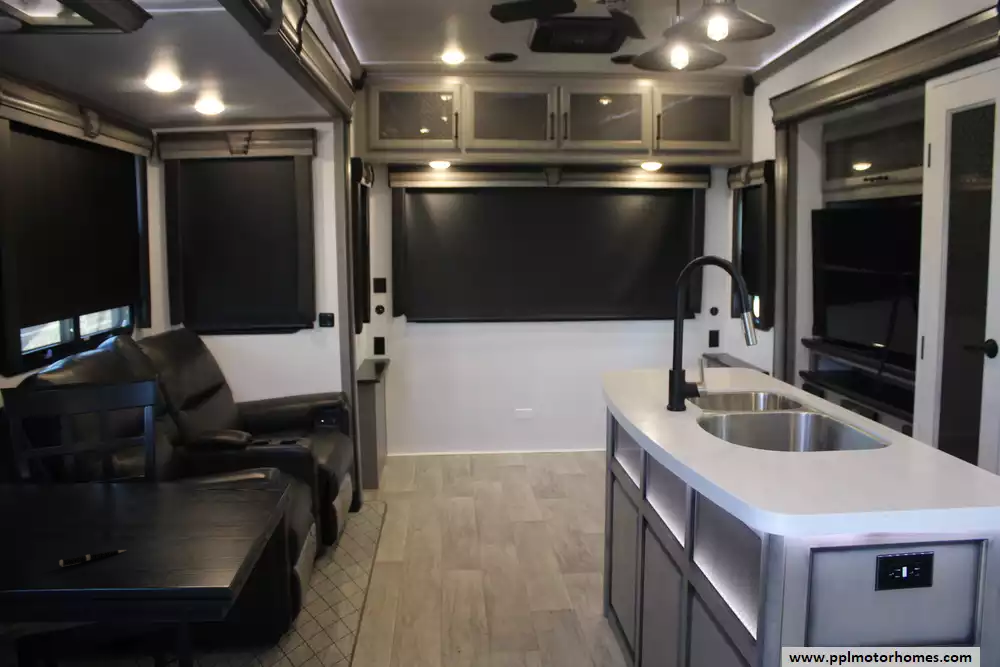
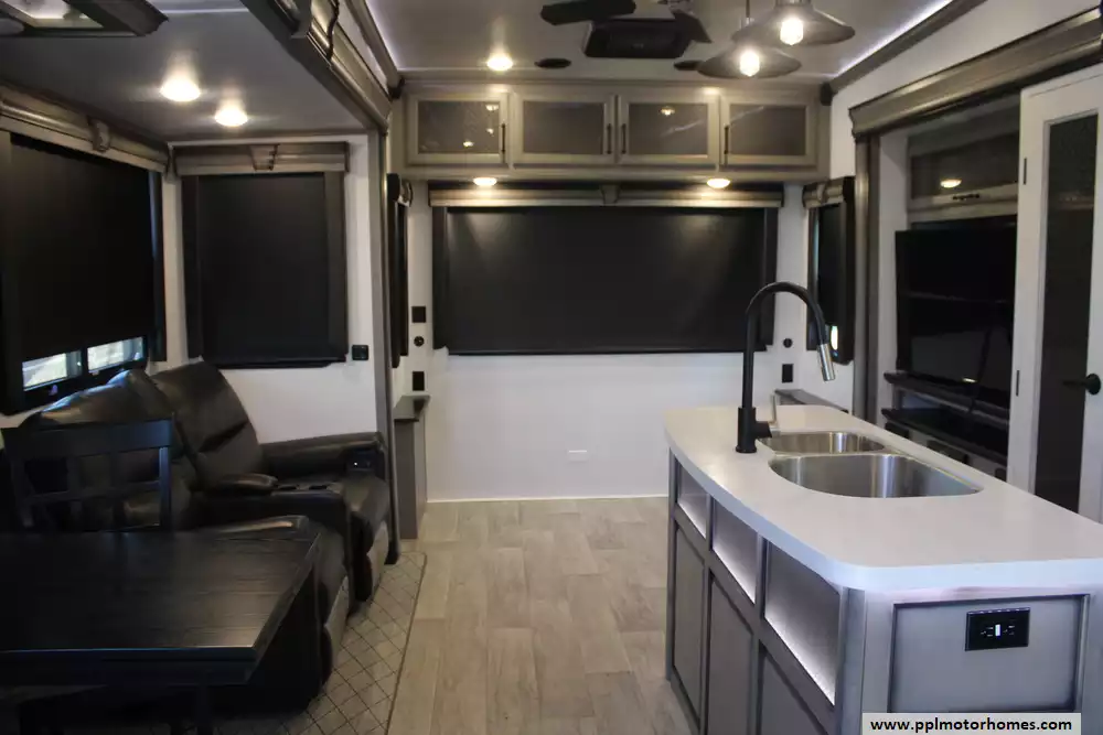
- pen (94, 555)
